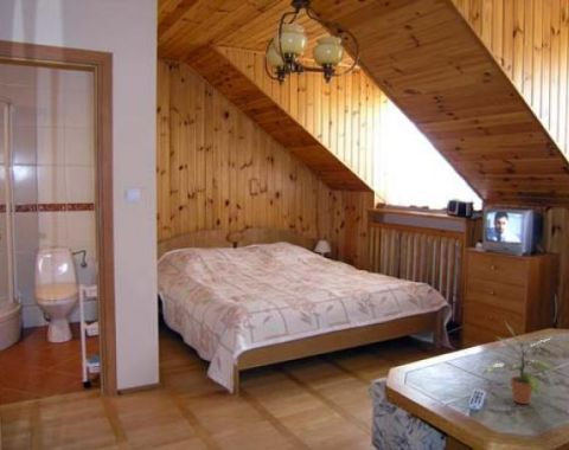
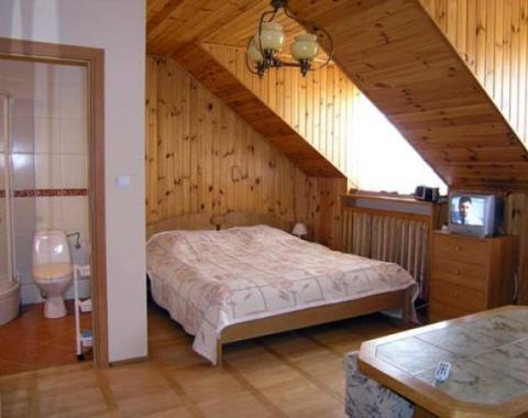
- potted plant (520, 358)
